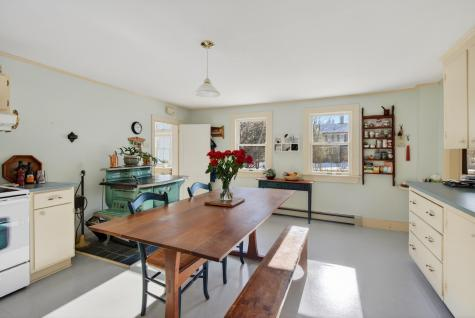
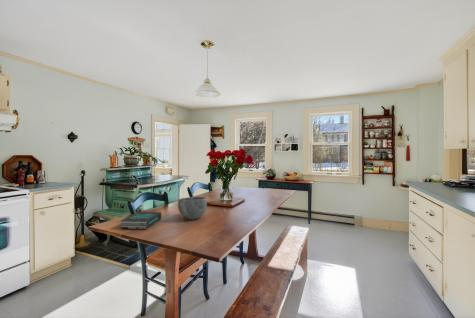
+ book (142, 219)
+ bowl (192, 207)
